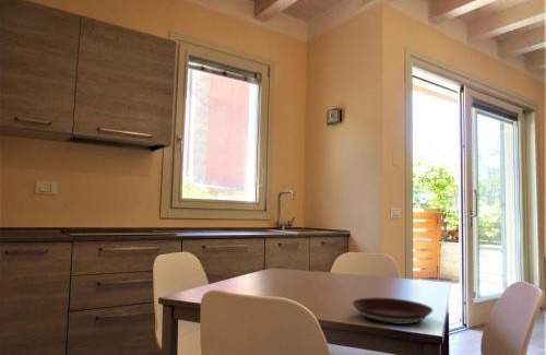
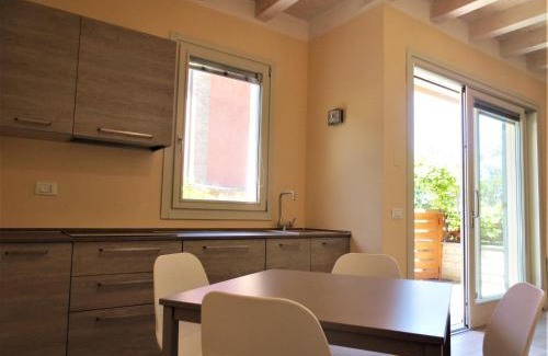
- plate (391, 310)
